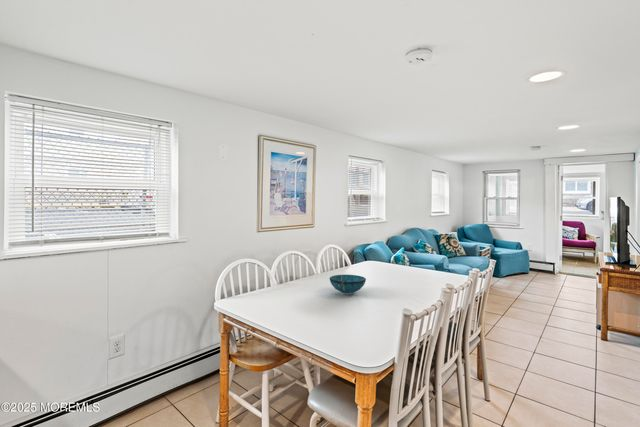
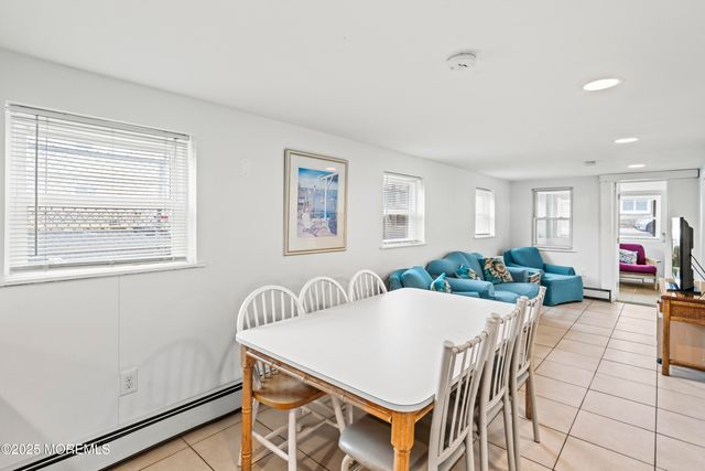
- decorative bowl (347, 285)
